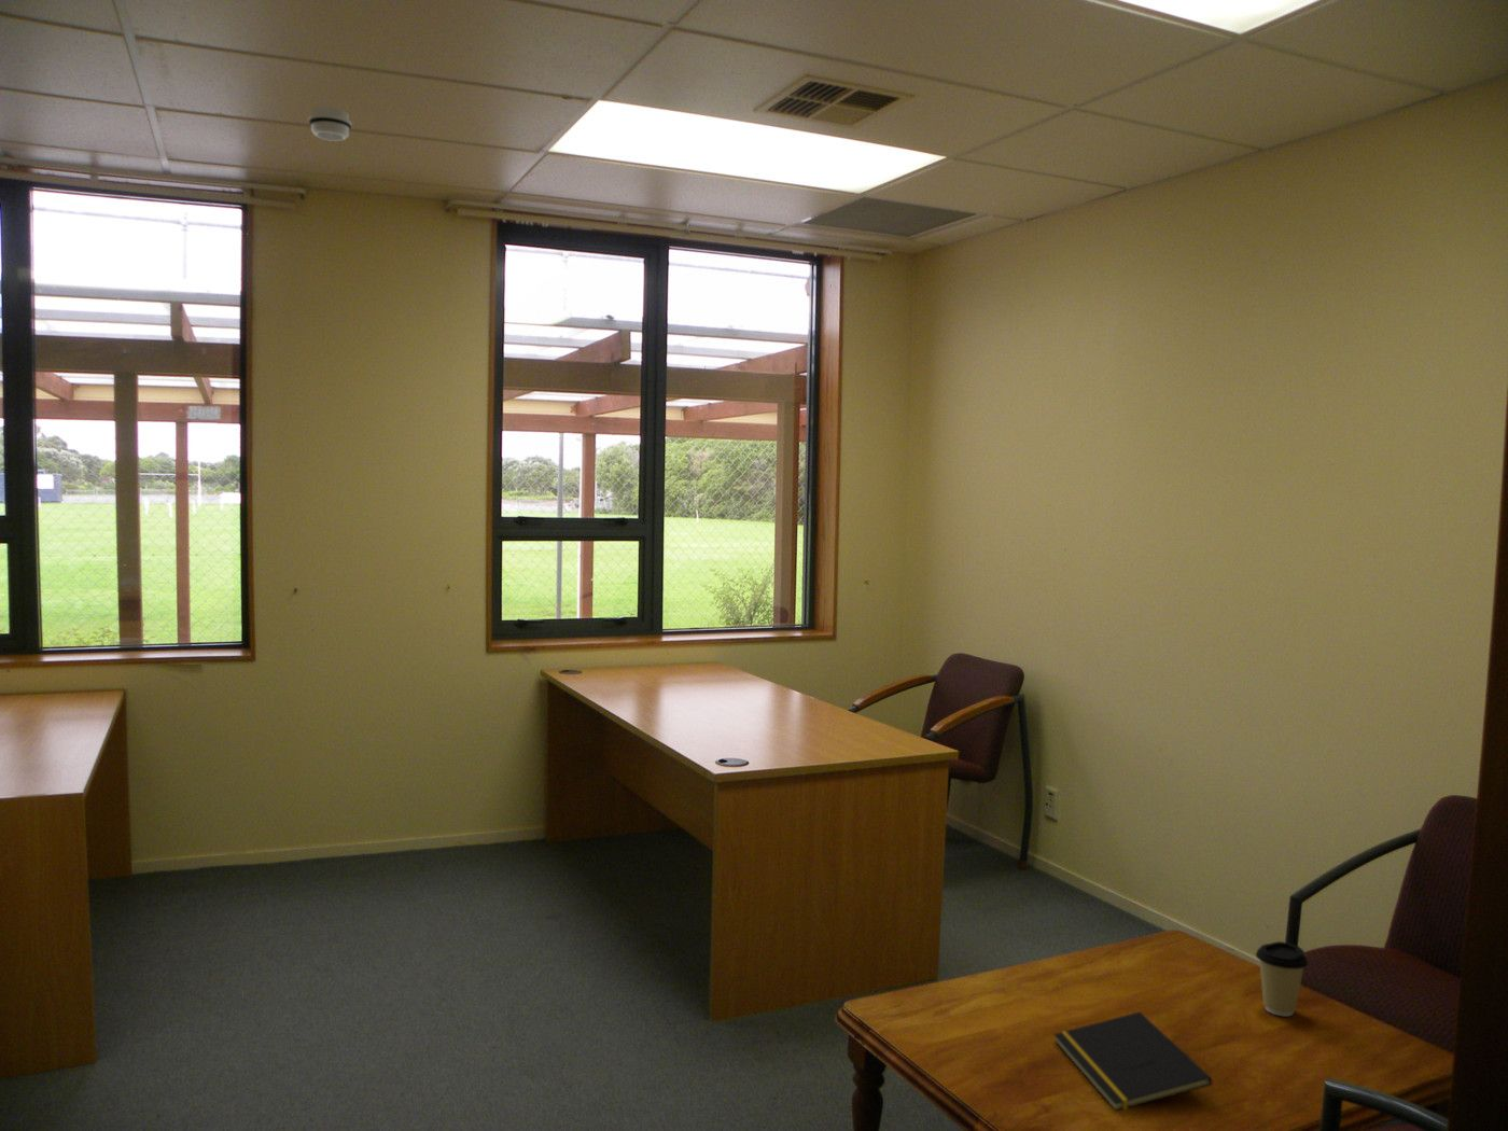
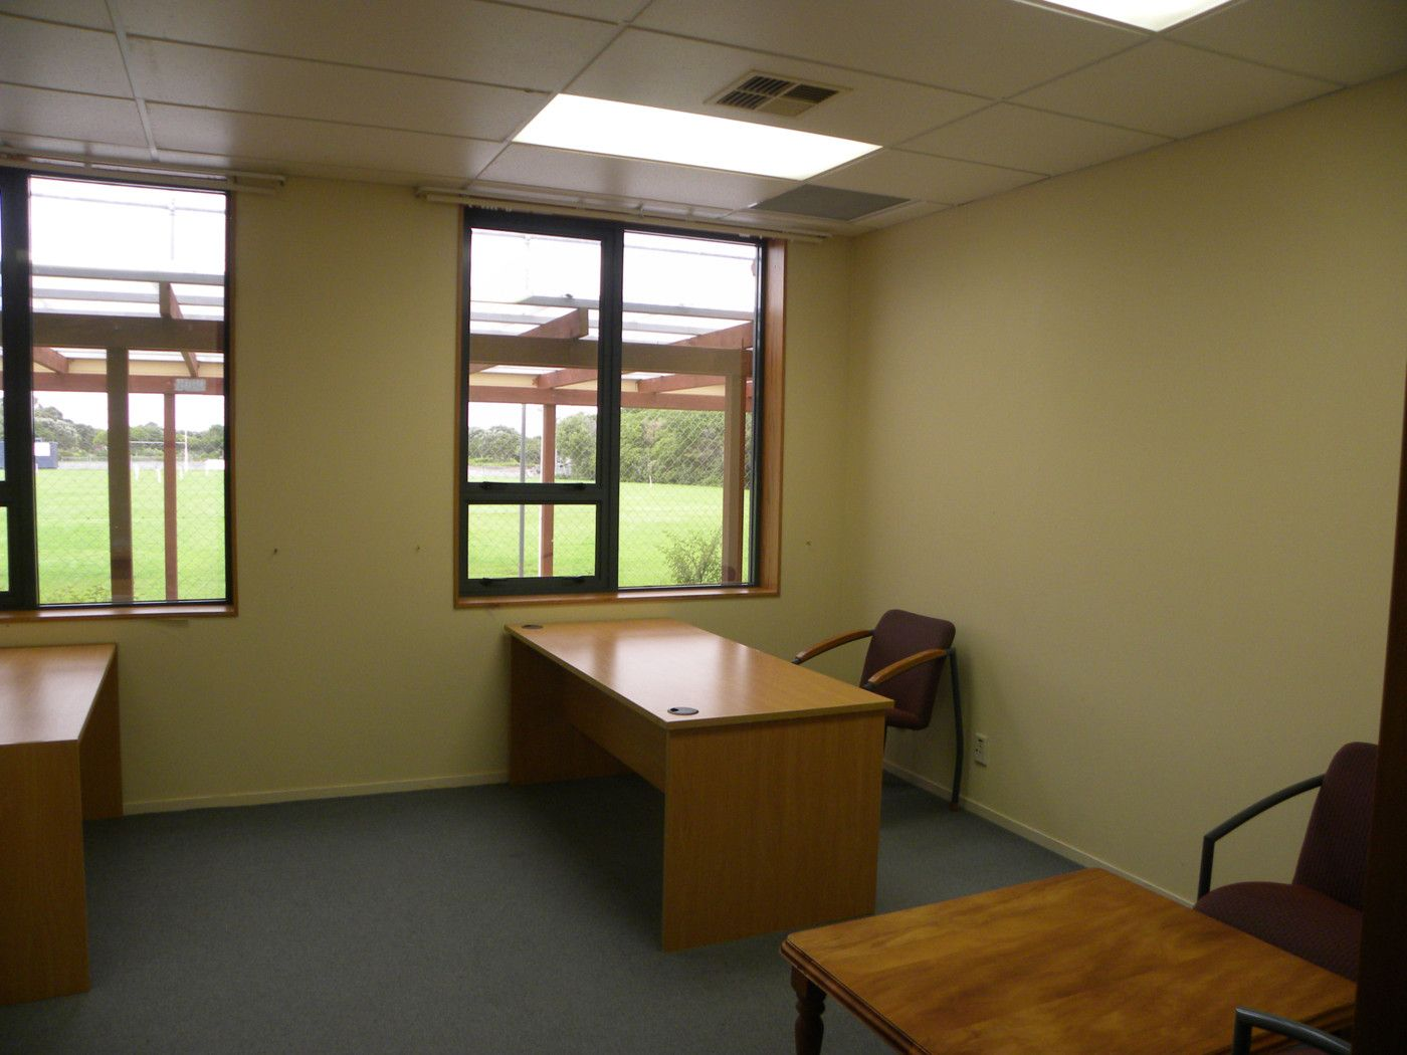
- notepad (1128, 1057)
- coffee cup (1280, 979)
- smoke detector (330, 124)
